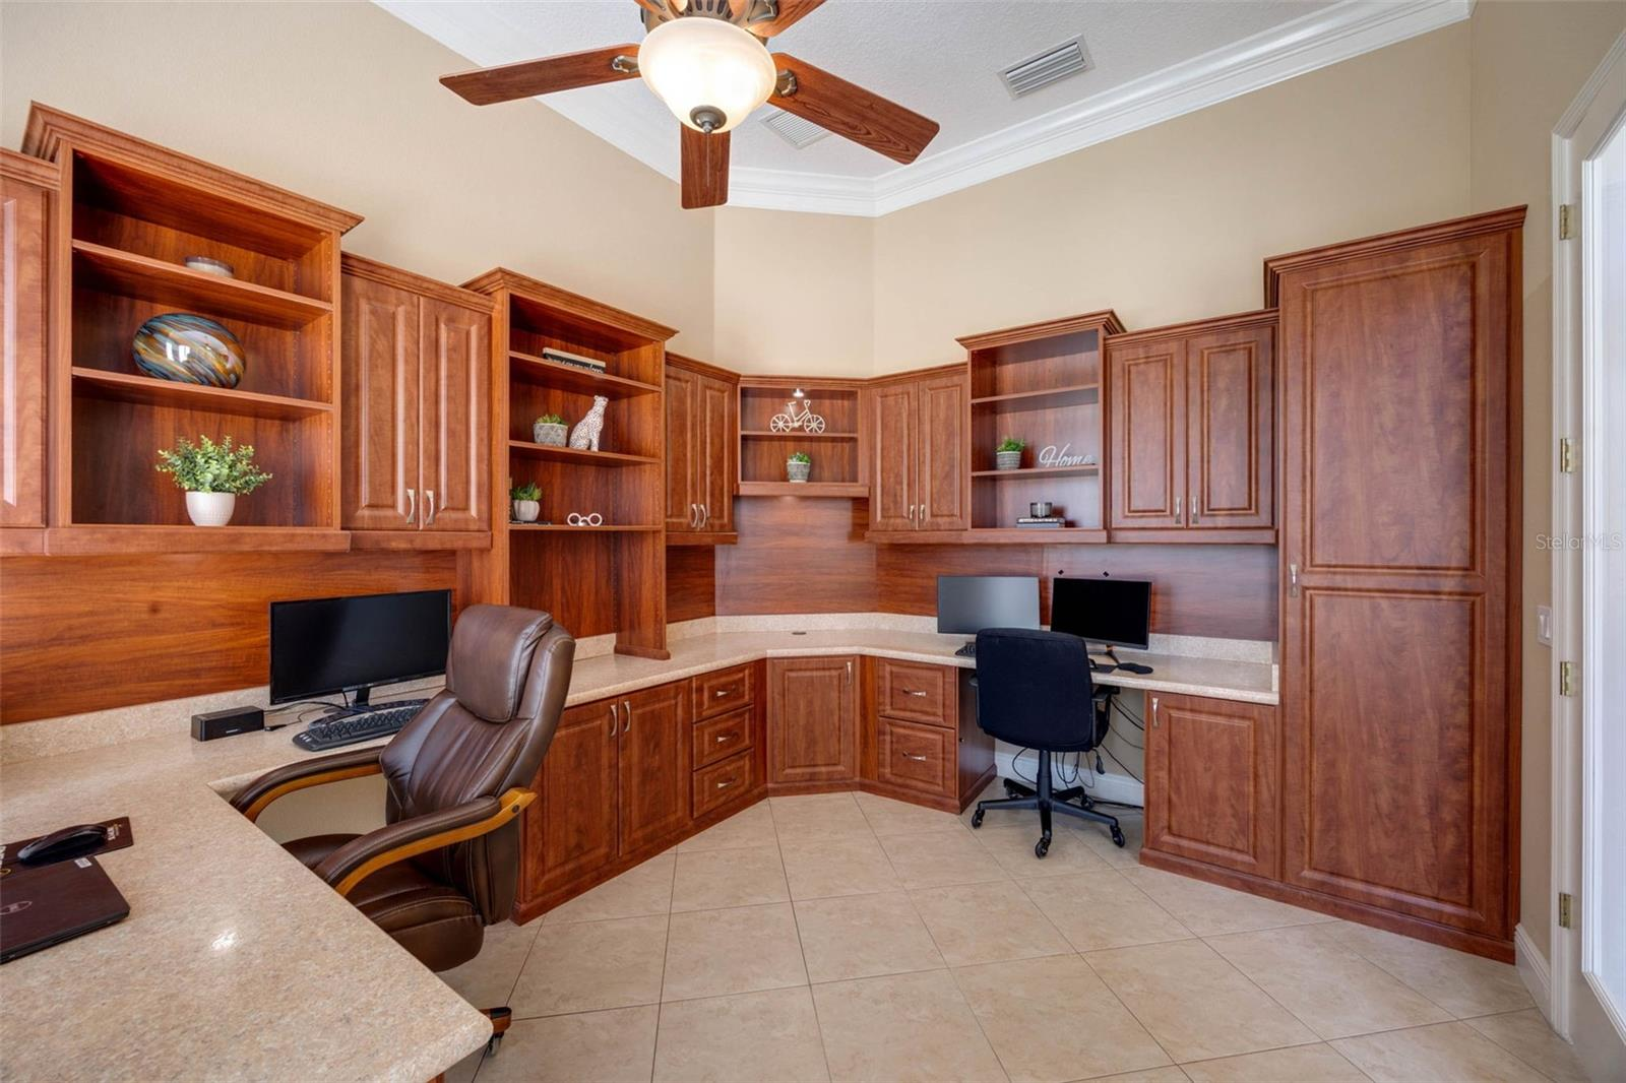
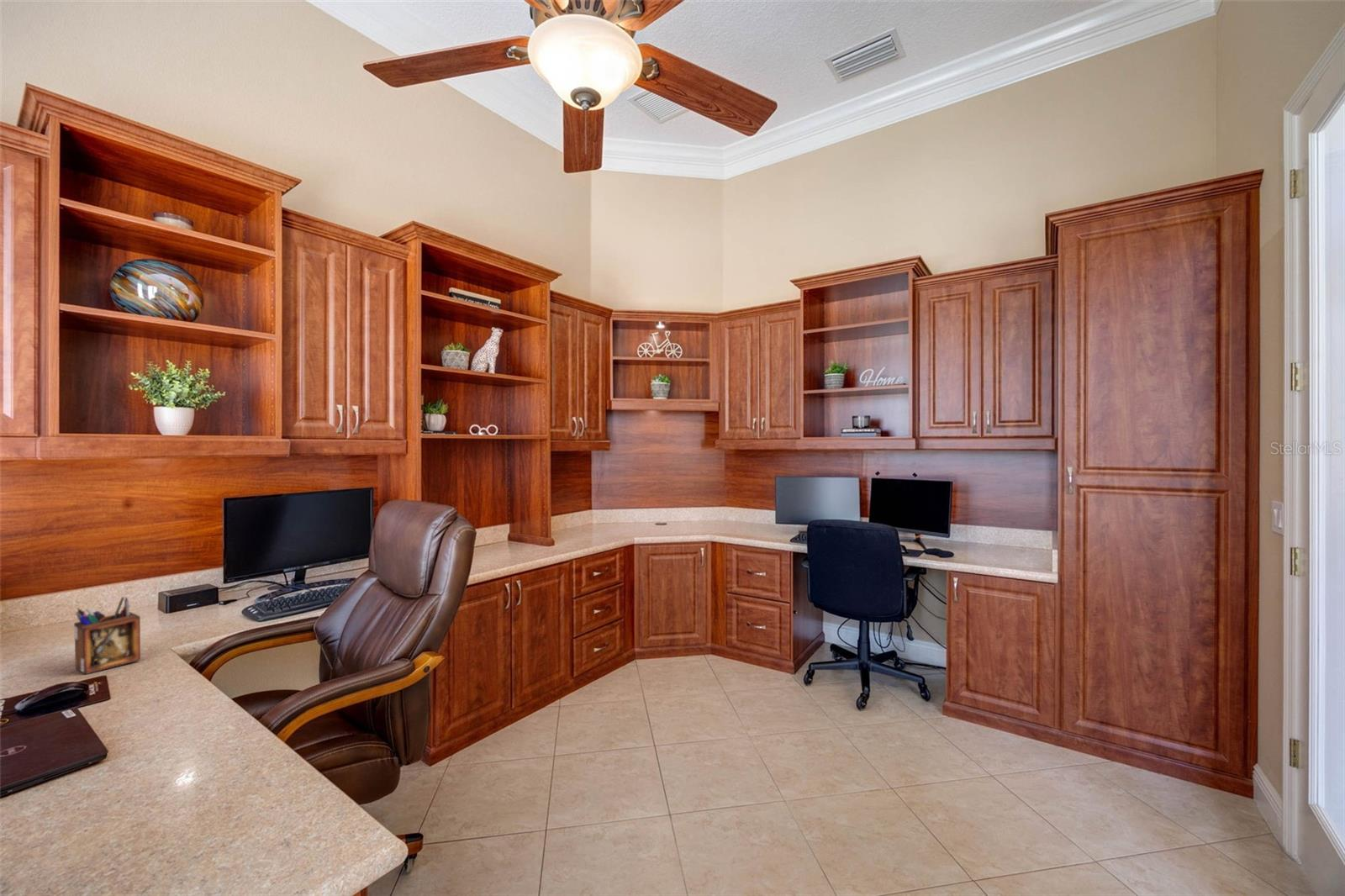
+ desk organizer (108, 633)
